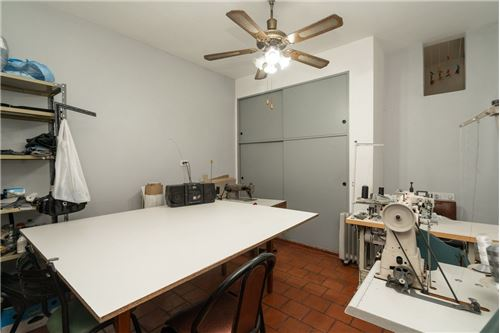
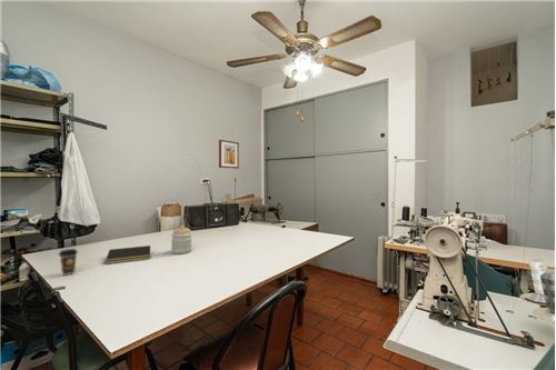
+ notepad (129, 253)
+ jar (181, 238)
+ coffee cup (68, 261)
+ wall art (229, 154)
